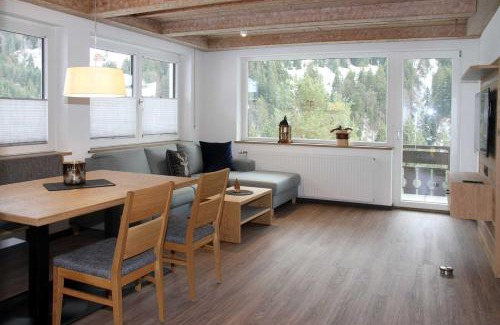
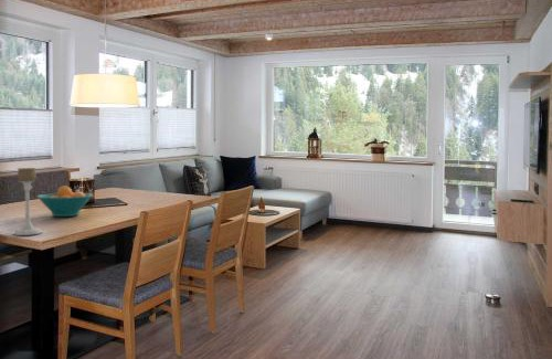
+ candle holder (26, 200)
+ fruit bowl (65, 200)
